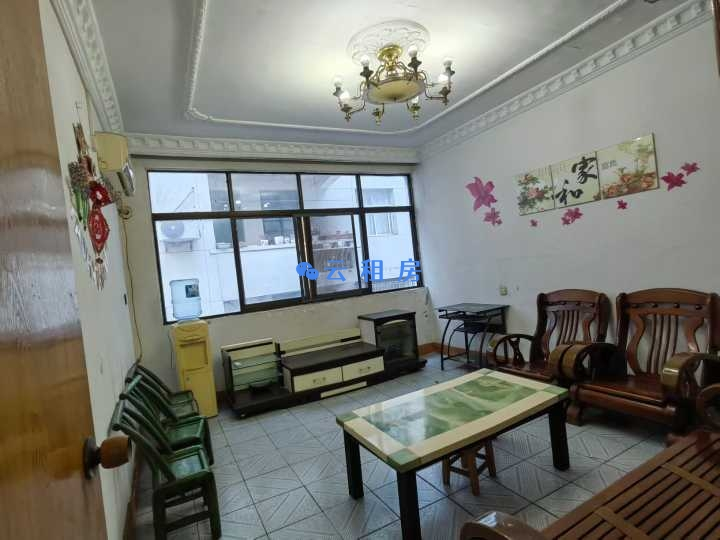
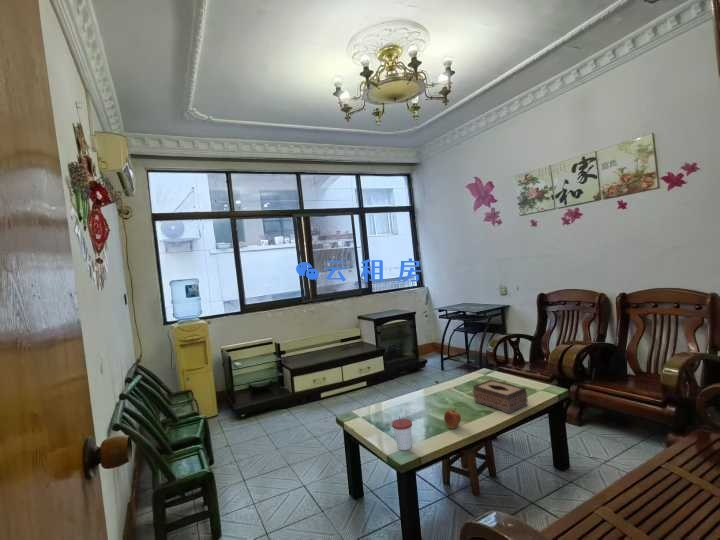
+ apple (452, 417)
+ tissue box (499, 395)
+ cup (402, 431)
